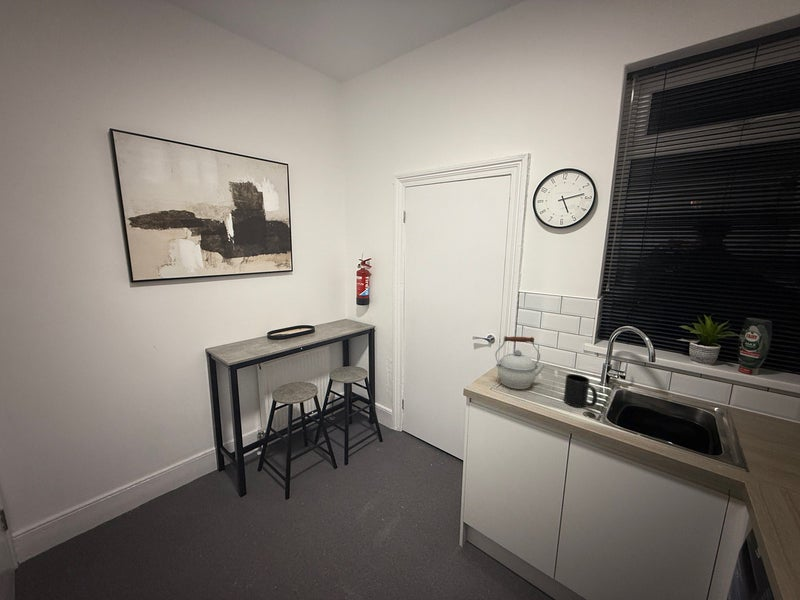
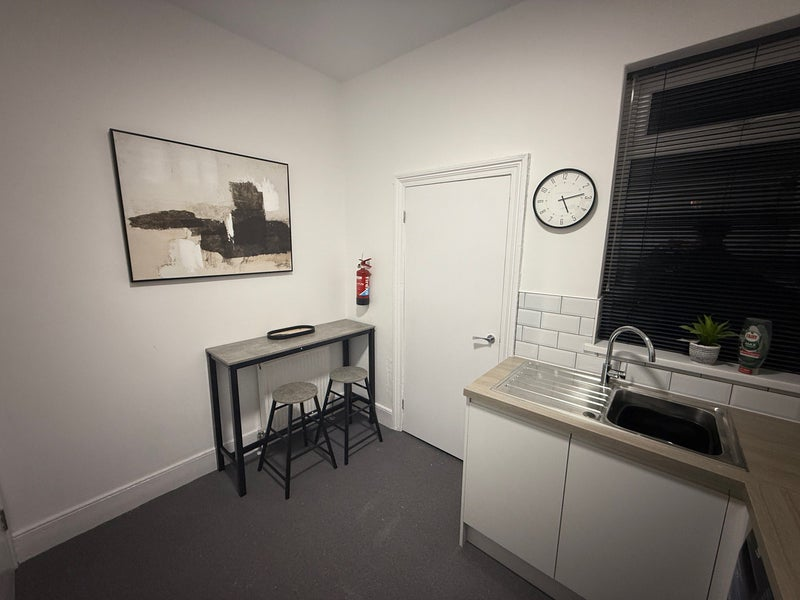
- kettle (520, 360)
- mug (580, 392)
